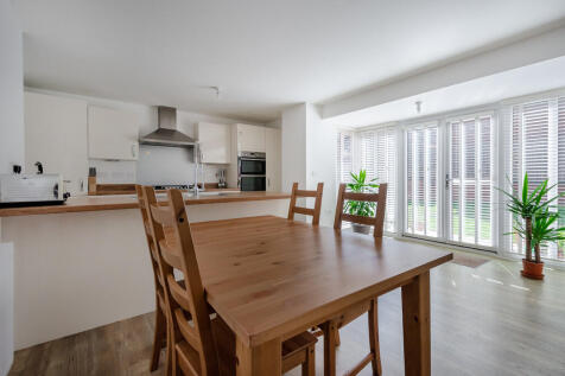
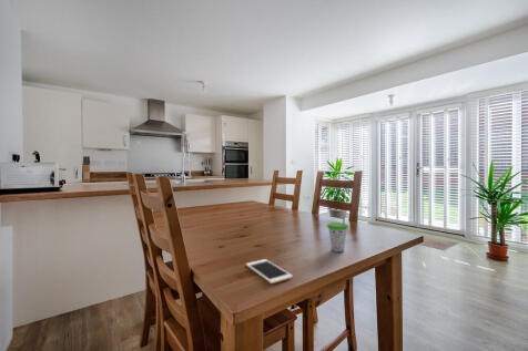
+ cup (337, 231)
+ cell phone (267, 269)
